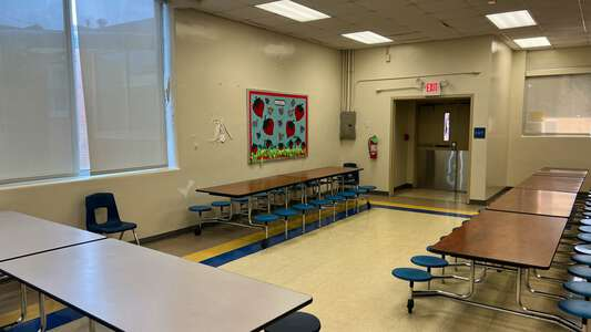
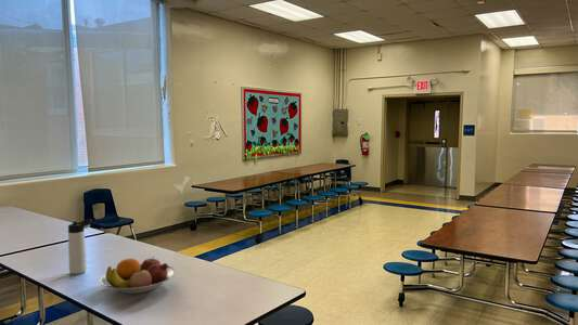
+ fruit bowl (139, 272)
+ thermos bottle (80, 246)
